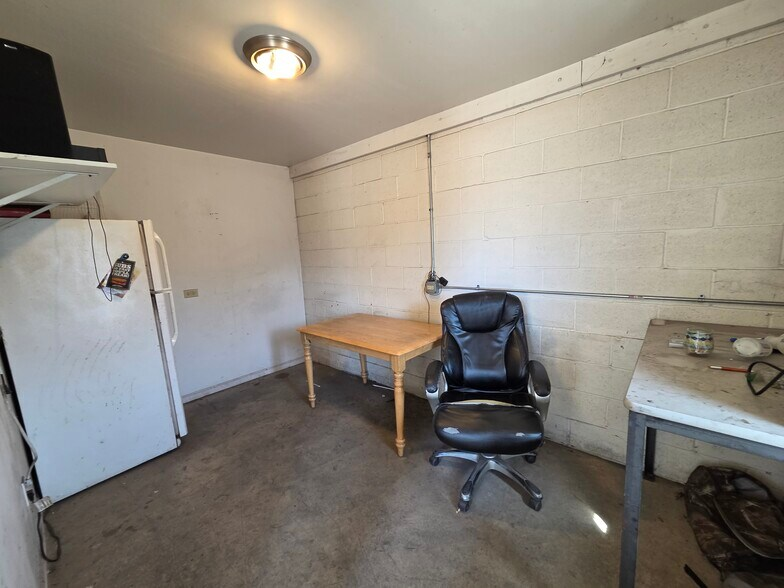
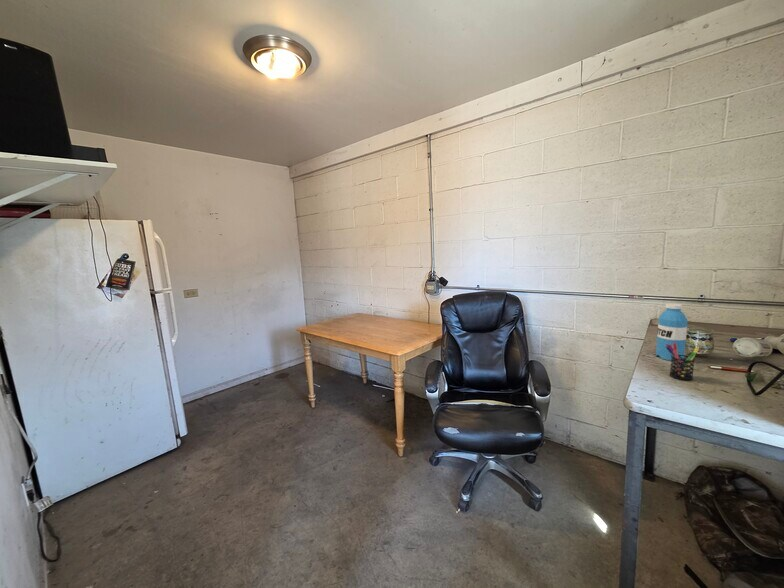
+ water bottle (671, 331)
+ pen holder (683, 360)
